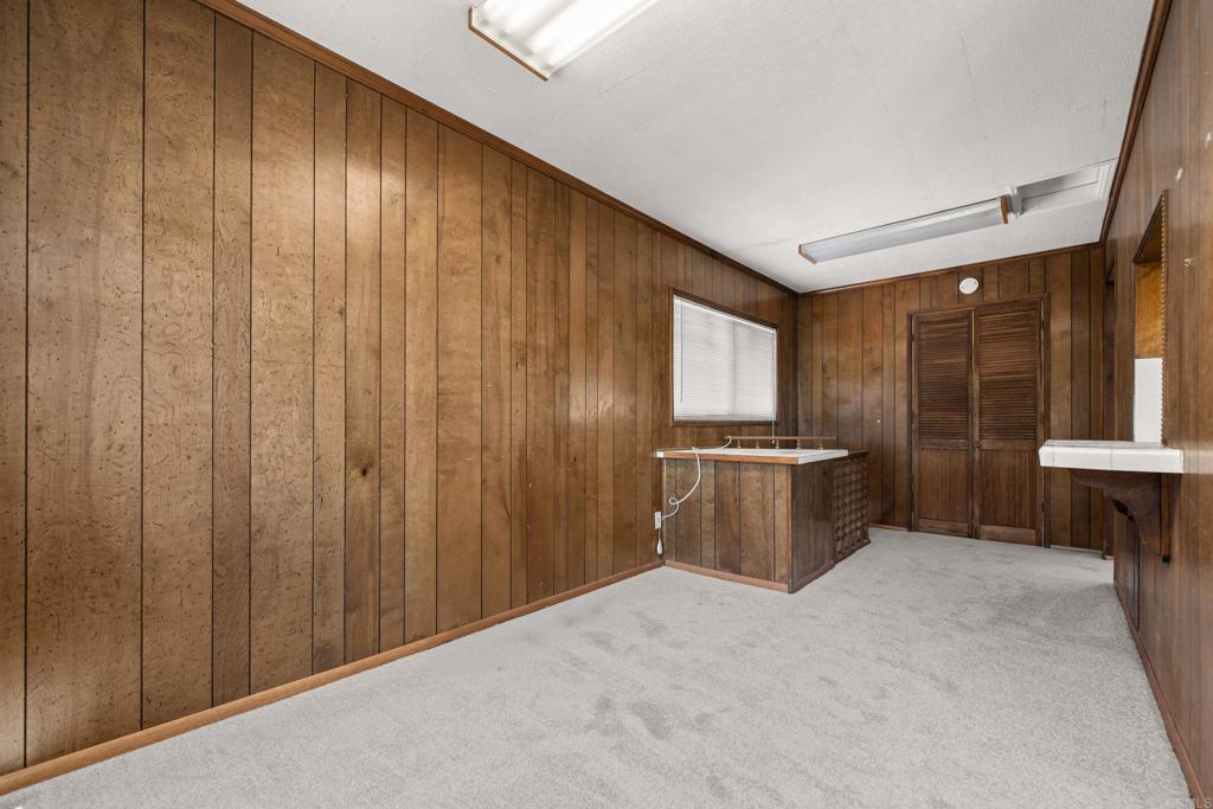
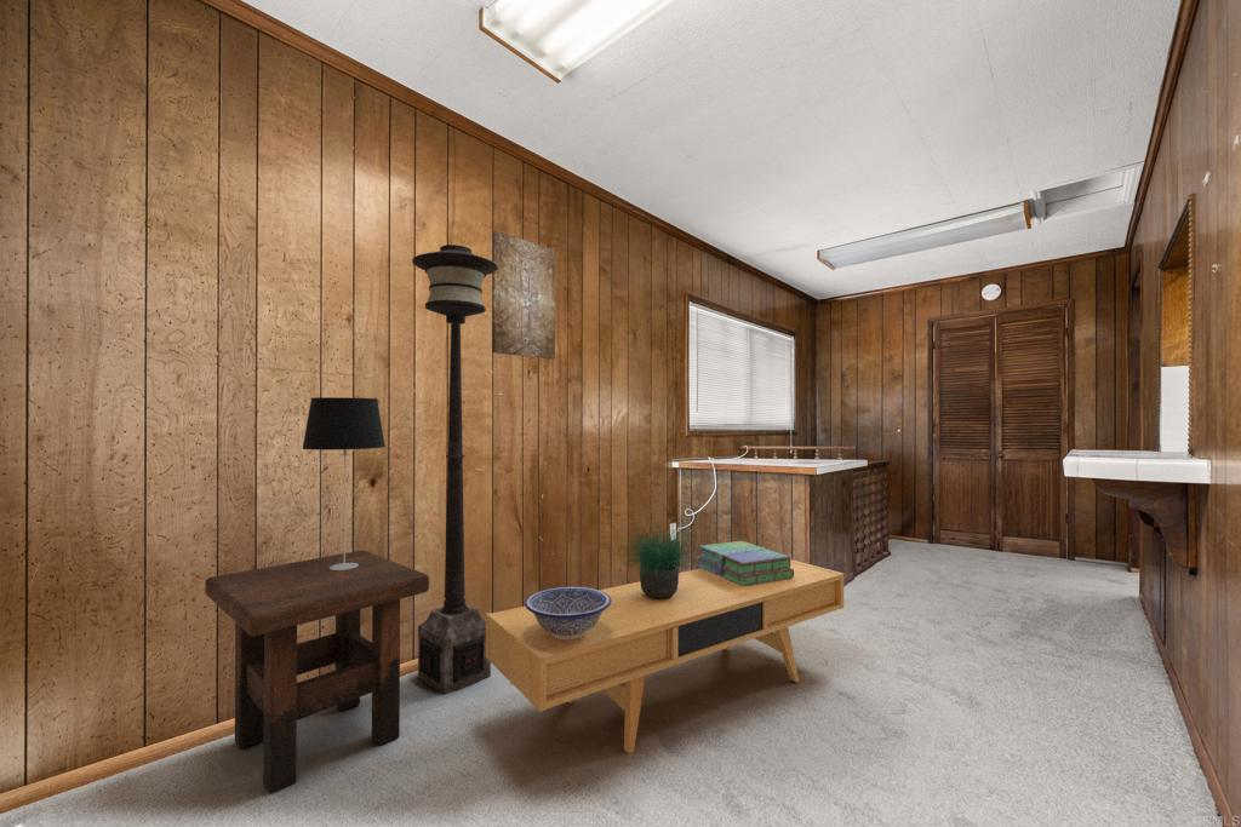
+ wall art (525, 298)
+ table lamp (344, 482)
+ tv console (685, 639)
+ side table (318, 657)
+ decorative bowl (567, 614)
+ floor lamp (454, 463)
+ potted plant (658, 549)
+ stack of books (743, 559)
